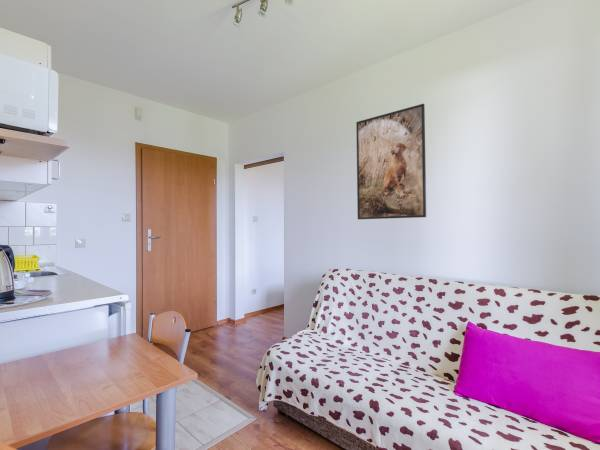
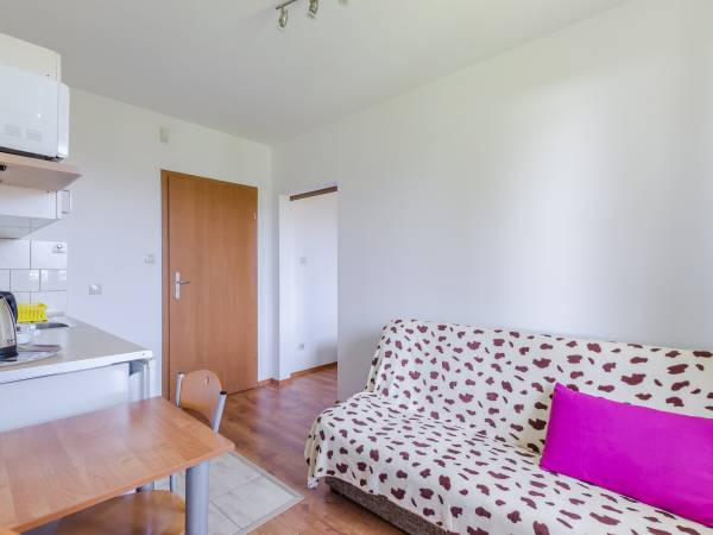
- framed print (388, 165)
